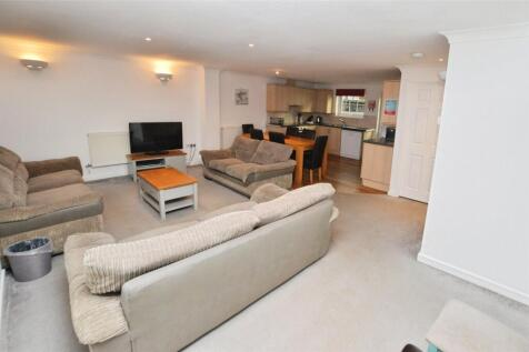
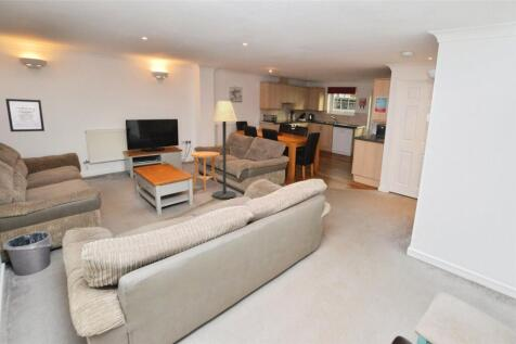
+ floor lamp (224, 150)
+ side table (205, 169)
+ wall art (25, 115)
